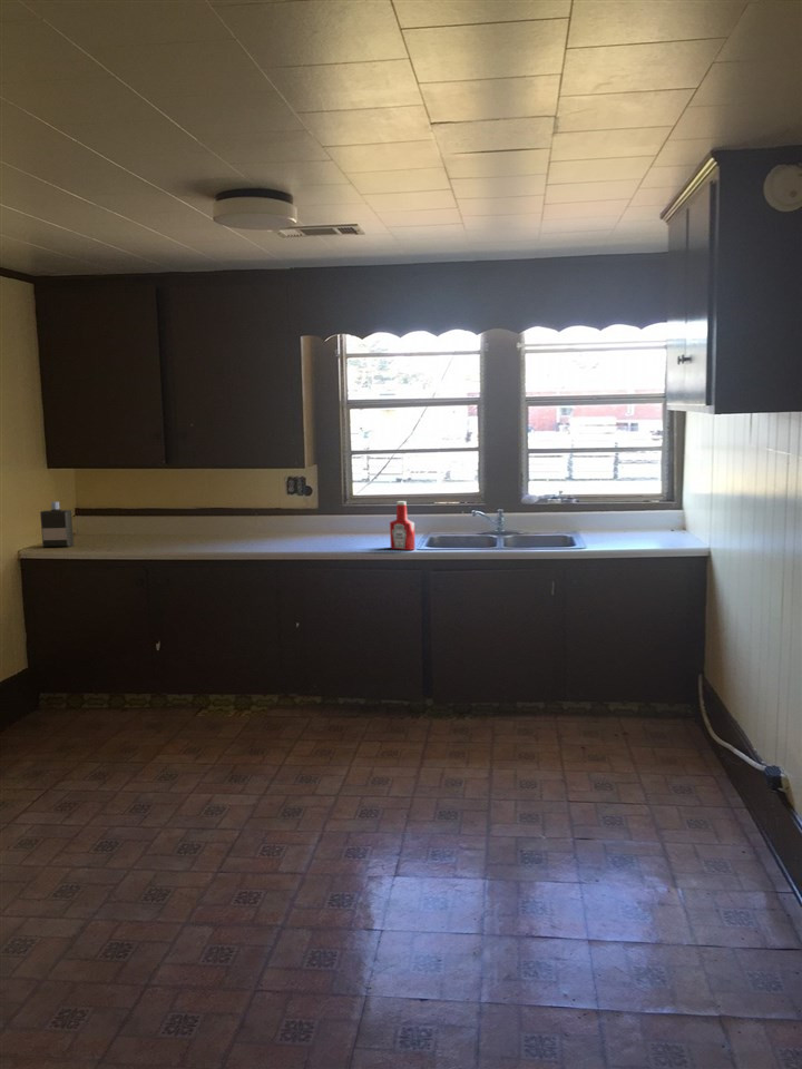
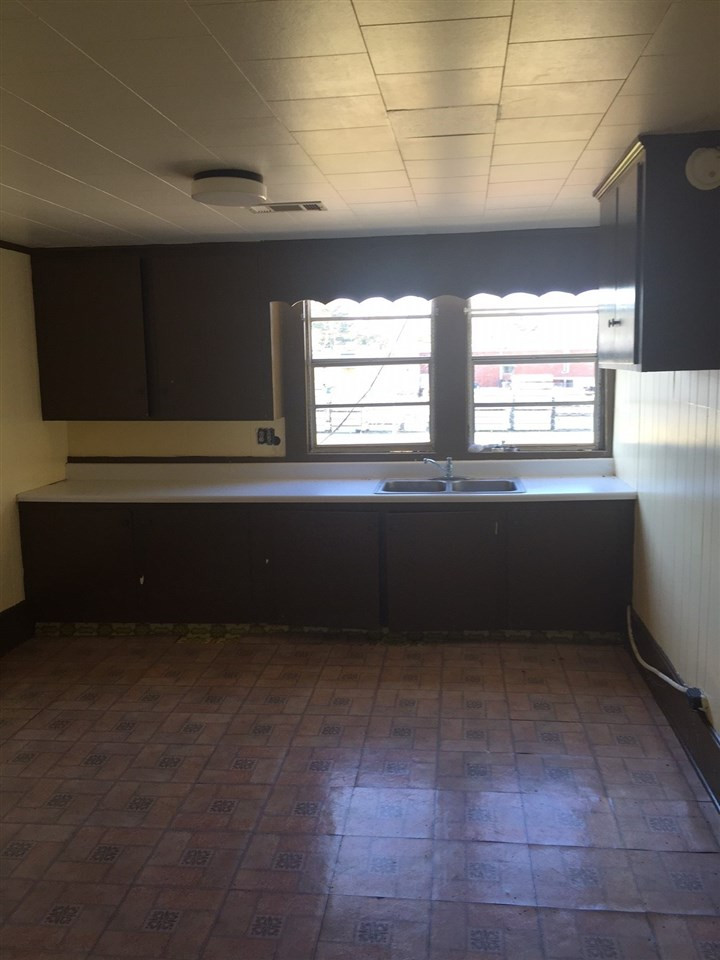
- bottle (57, 523)
- soap bottle (401, 524)
